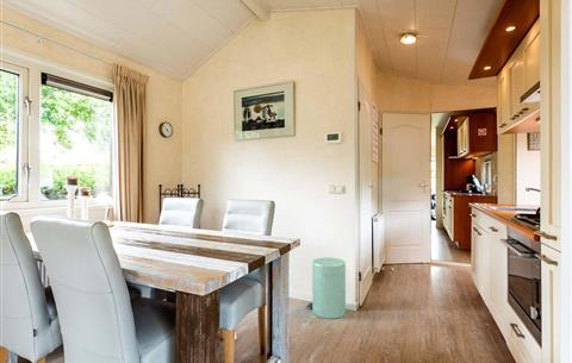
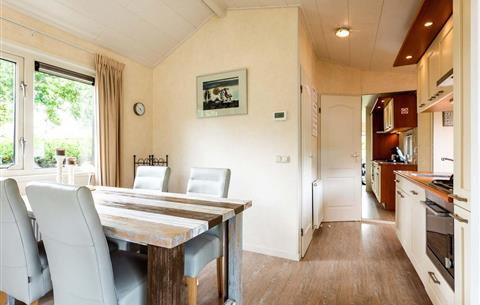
- trash can (325, 284)
